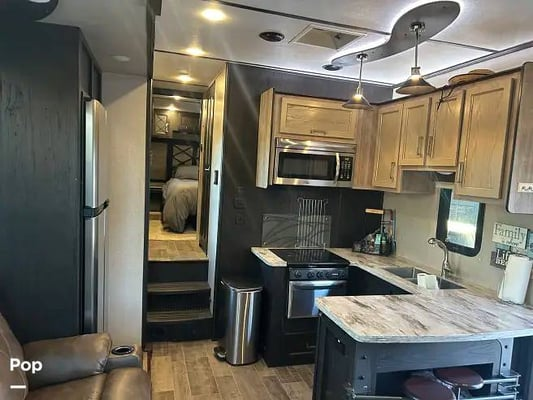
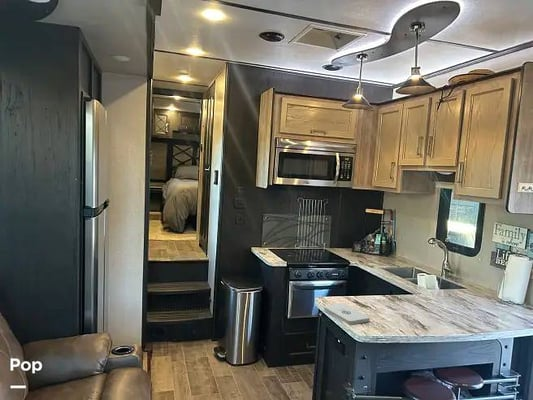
+ notepad (345, 313)
